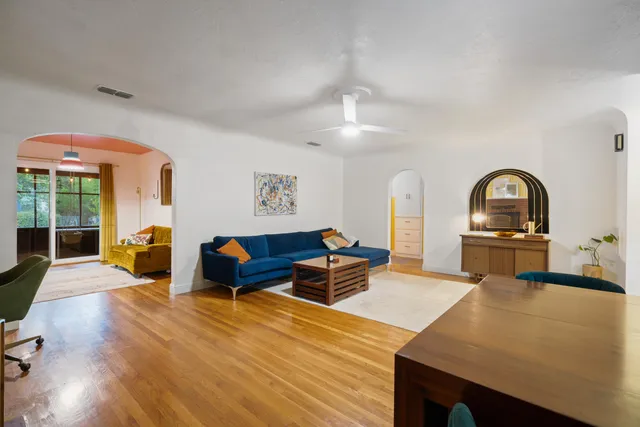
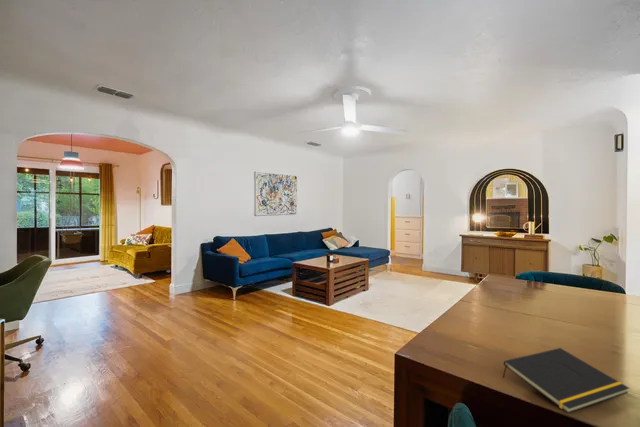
+ notepad (563, 375)
